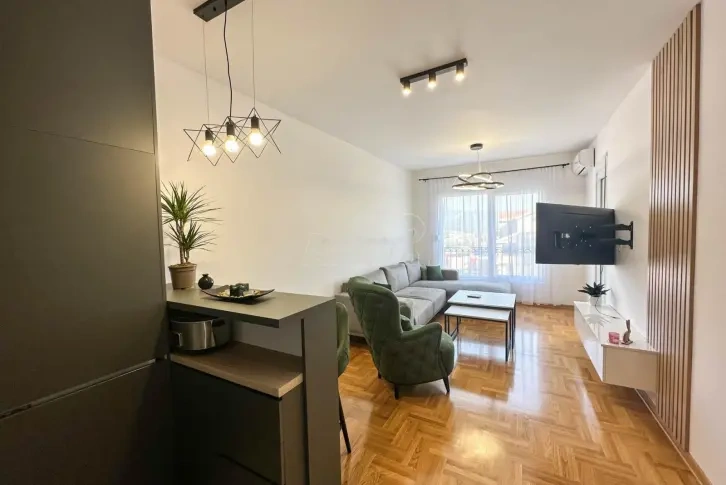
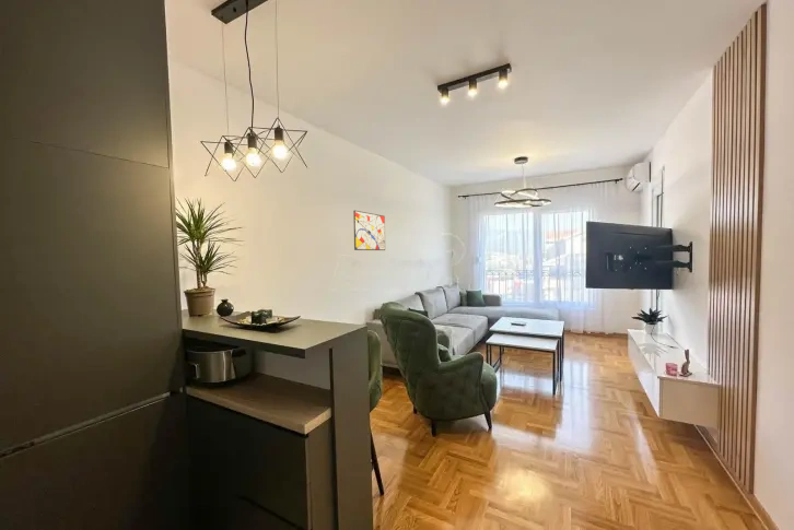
+ wall art (370, 232)
